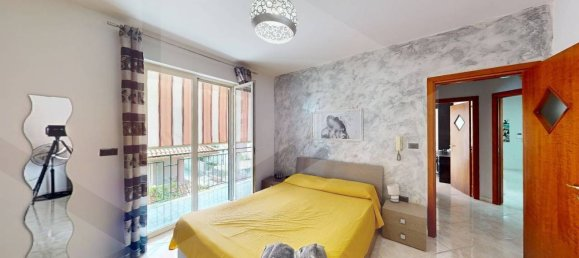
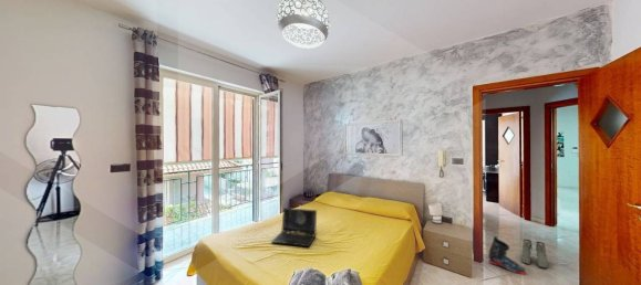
+ laptop (294, 225)
+ boots (531, 250)
+ ski boot (506, 253)
